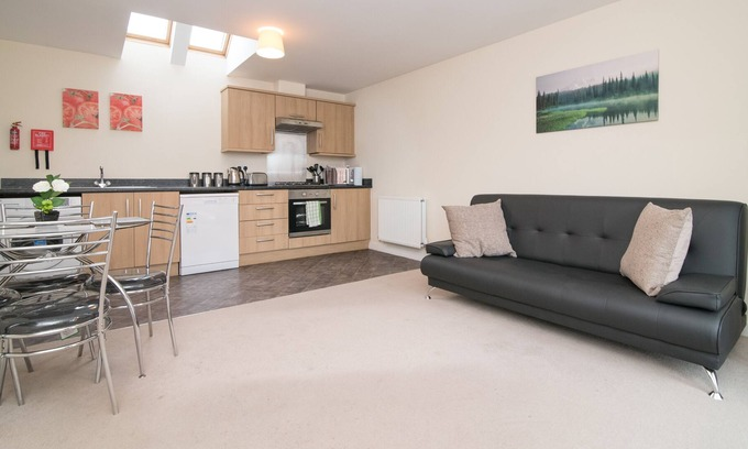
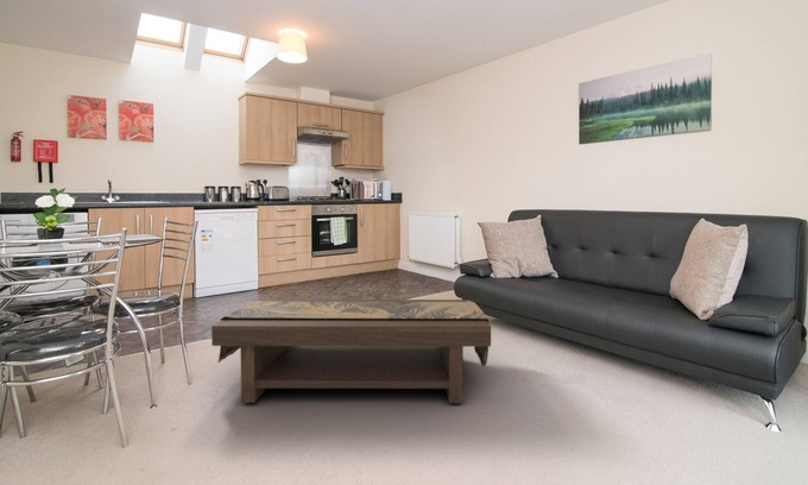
+ coffee table (358, 342)
